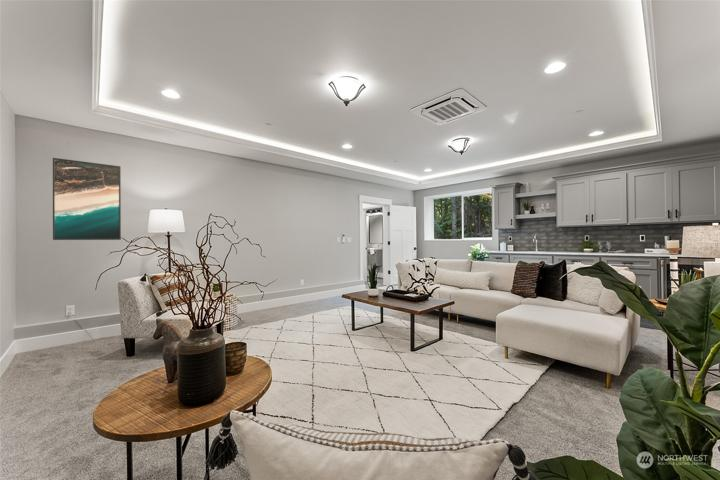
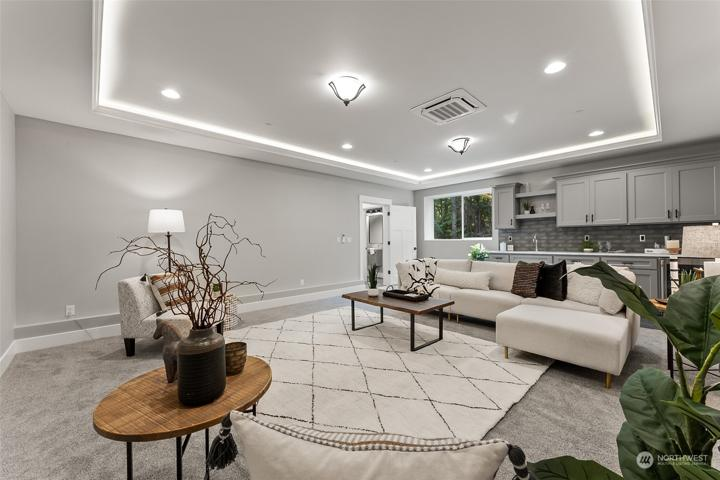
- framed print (88, 201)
